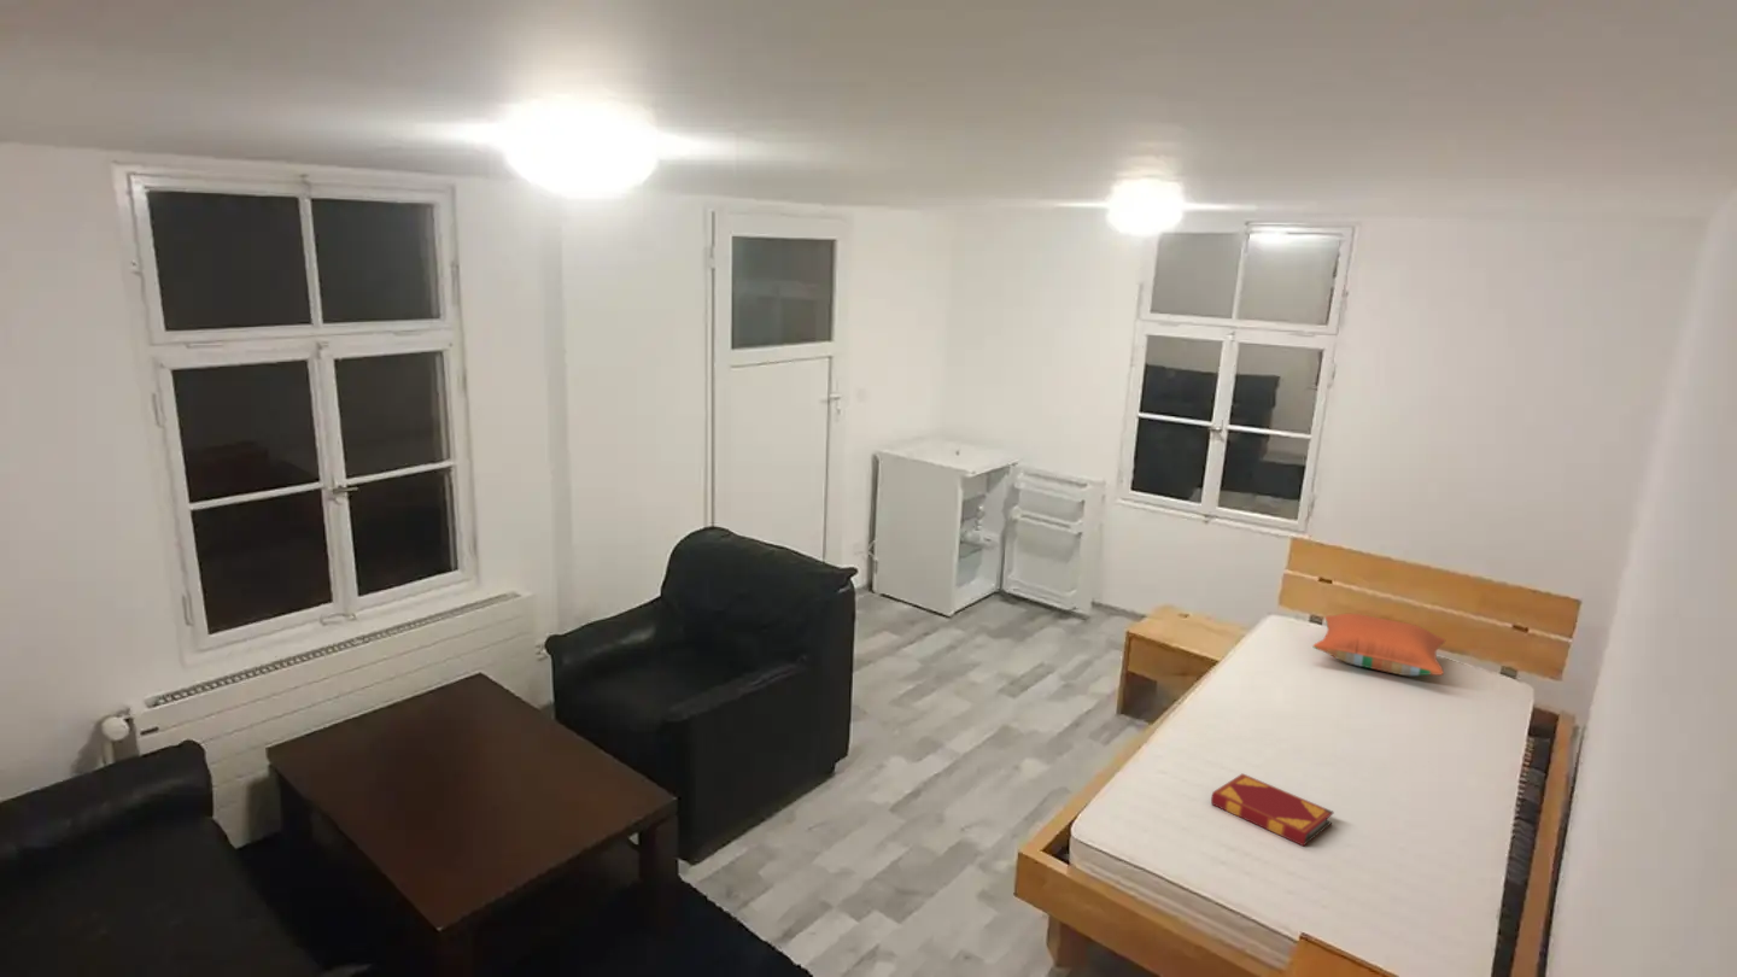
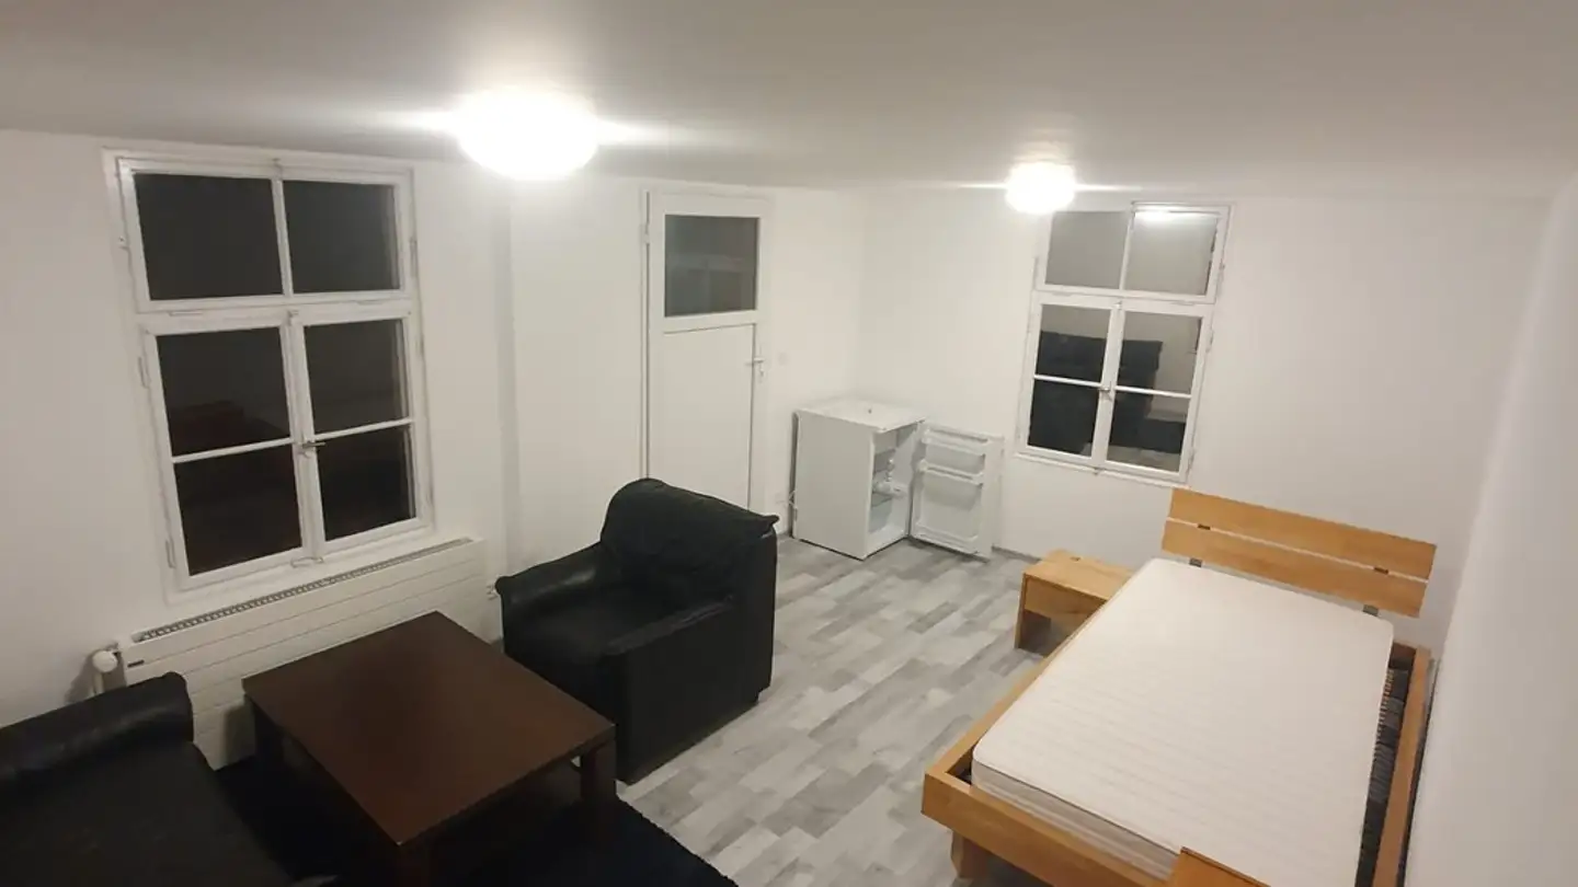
- pillow (1379, 643)
- hardback book (1270, 807)
